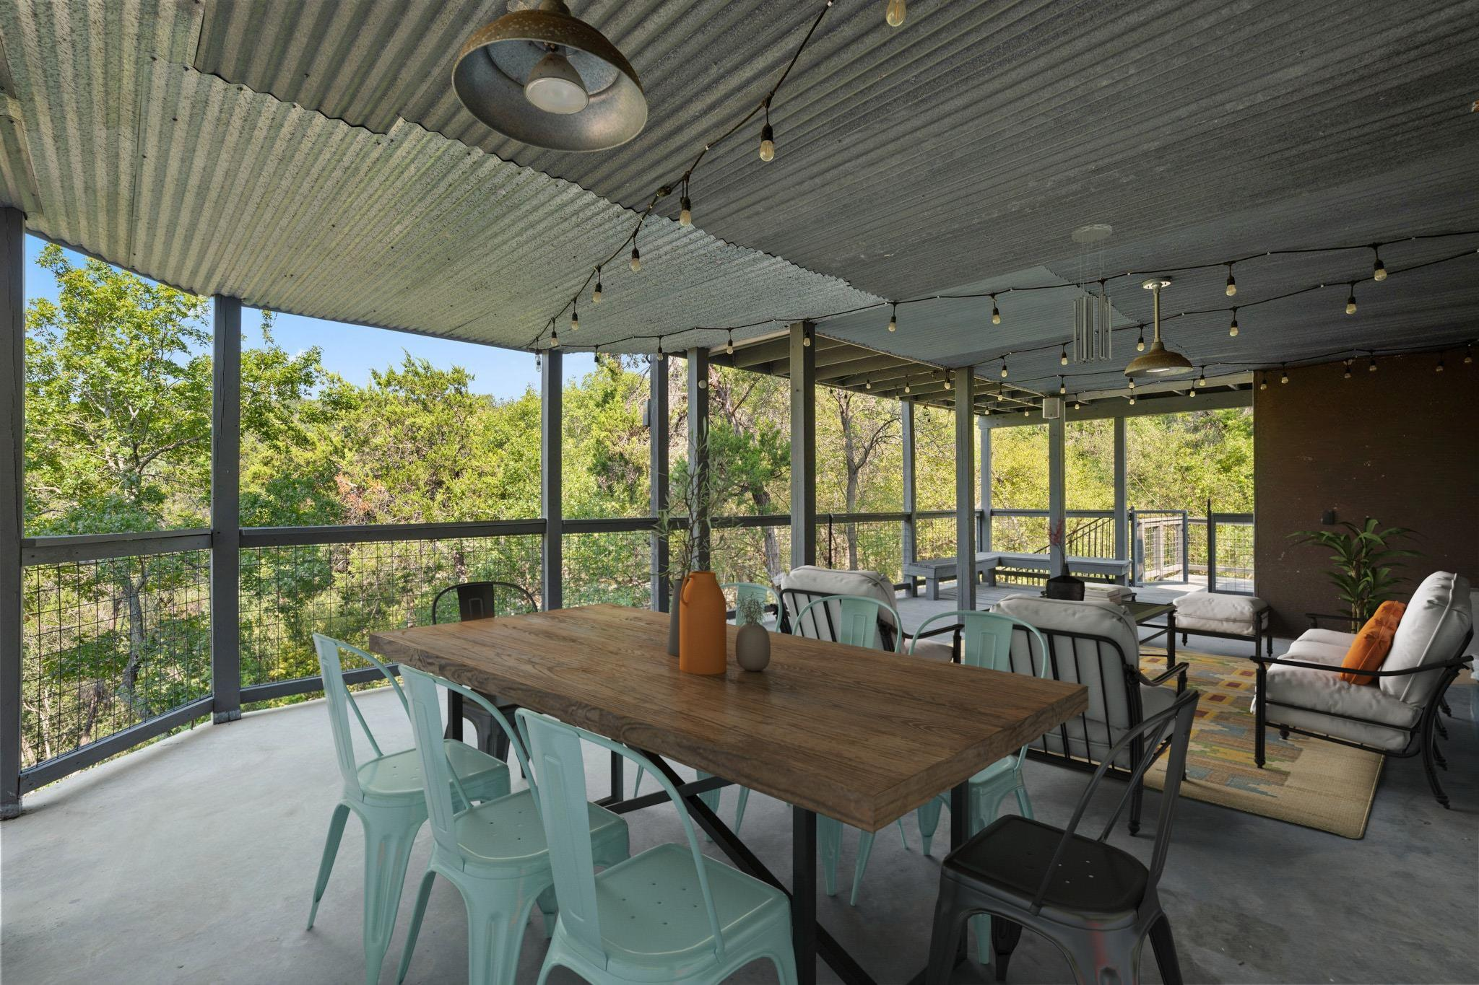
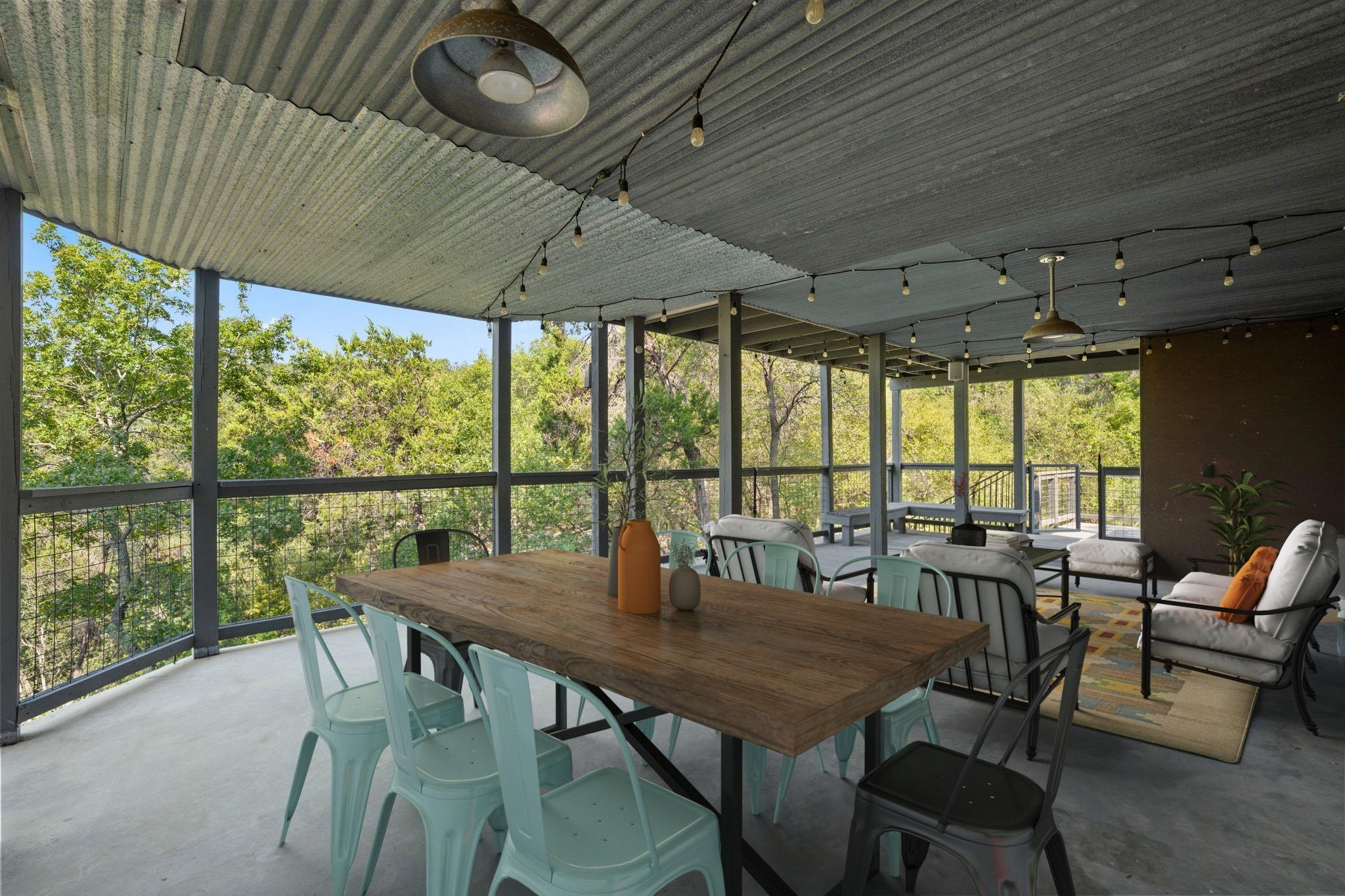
- wind chime (1092, 297)
